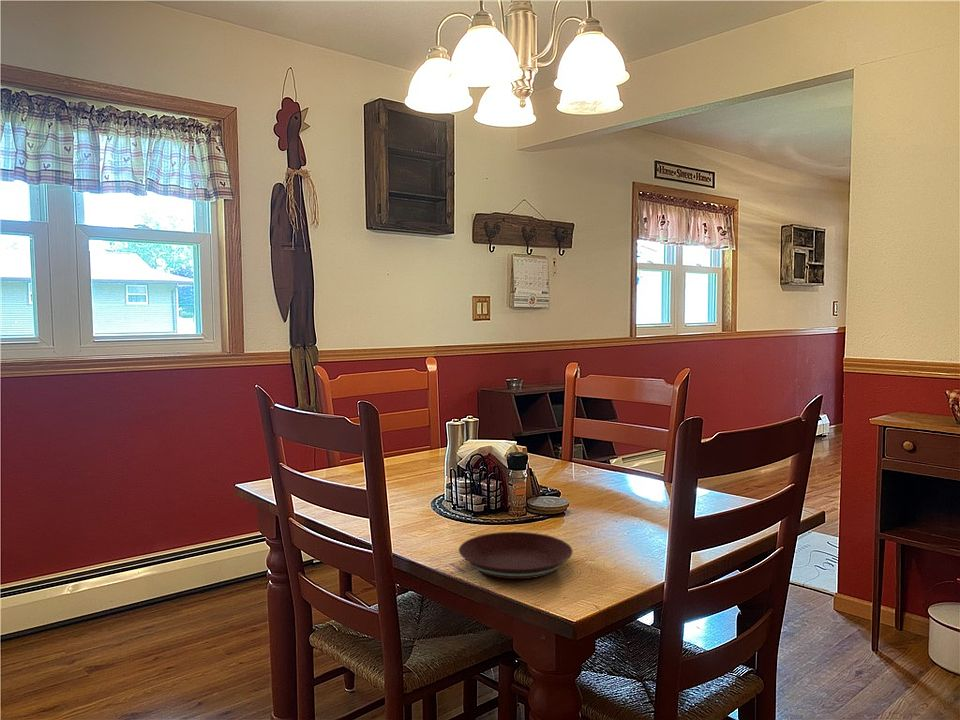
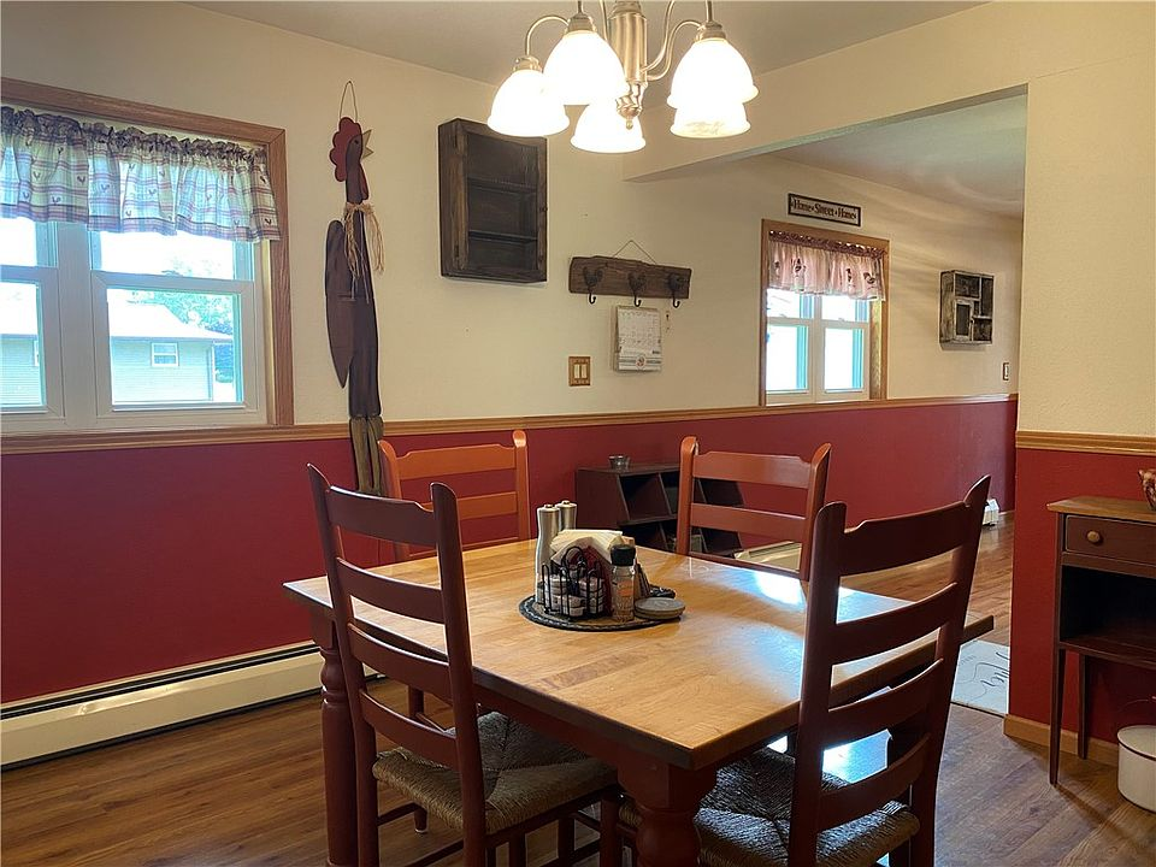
- plate (515, 556)
